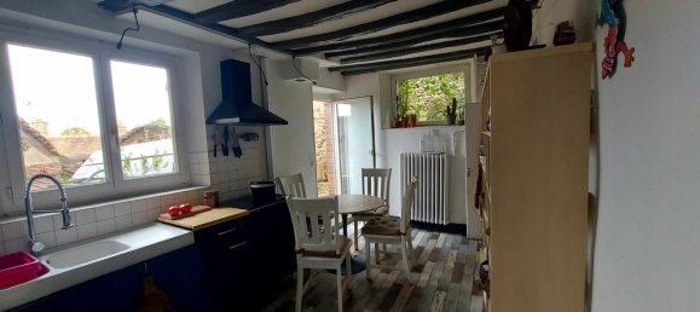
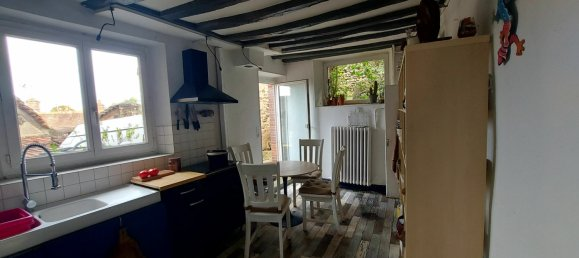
+ waste bin (369, 205)
